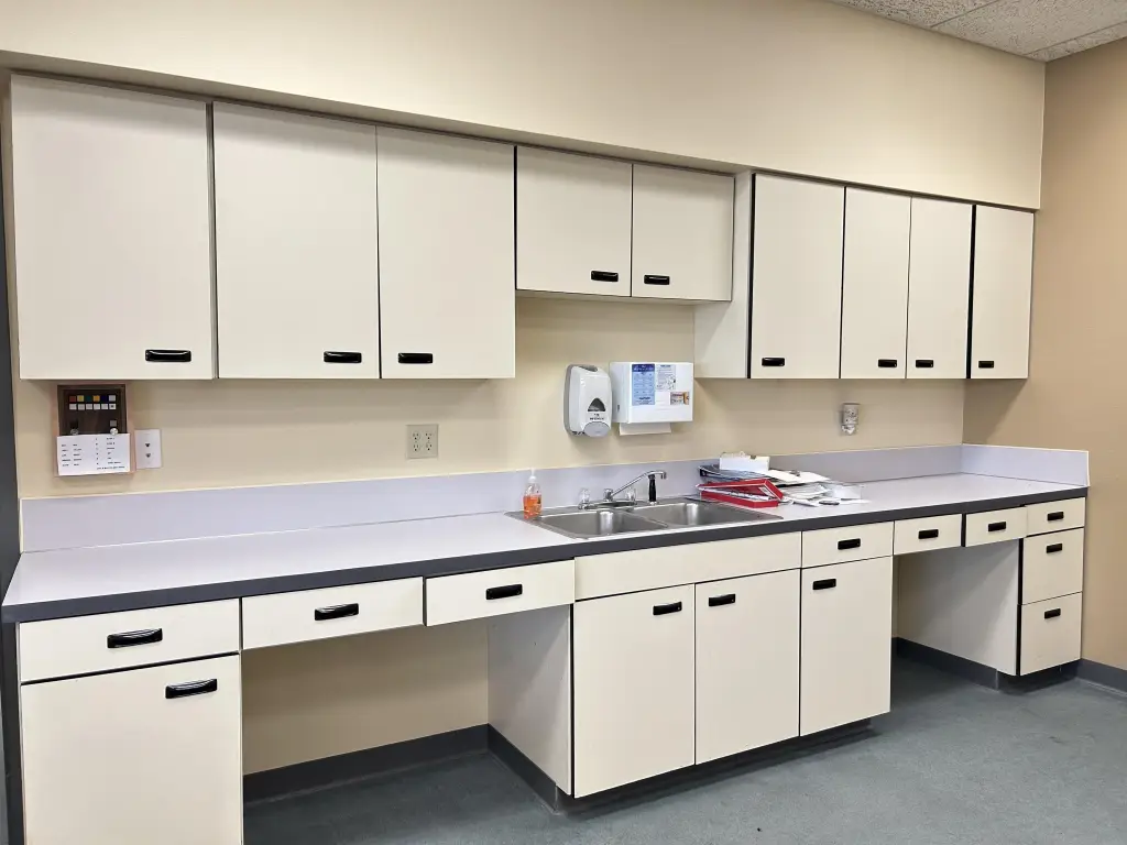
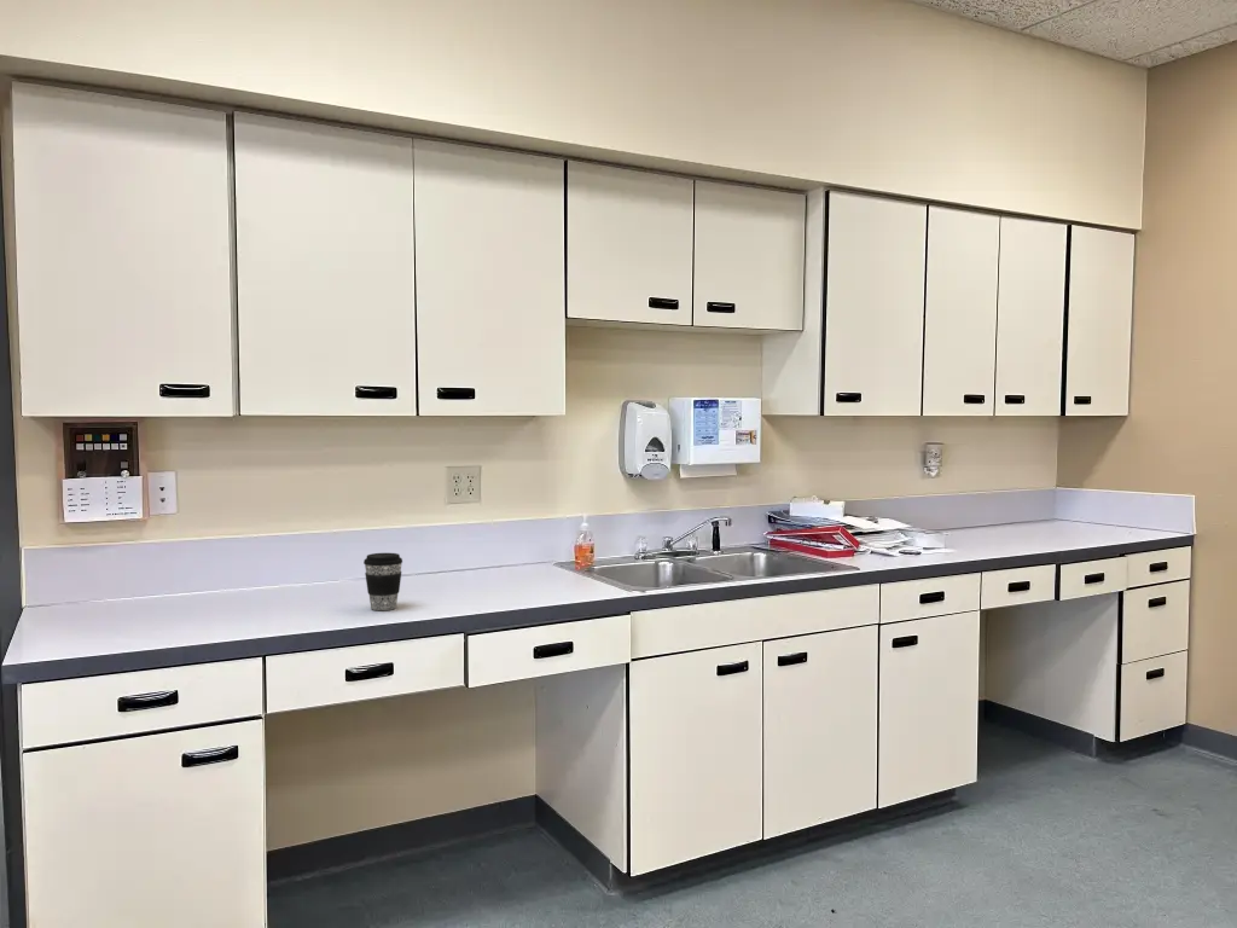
+ coffee cup (383, 581)
